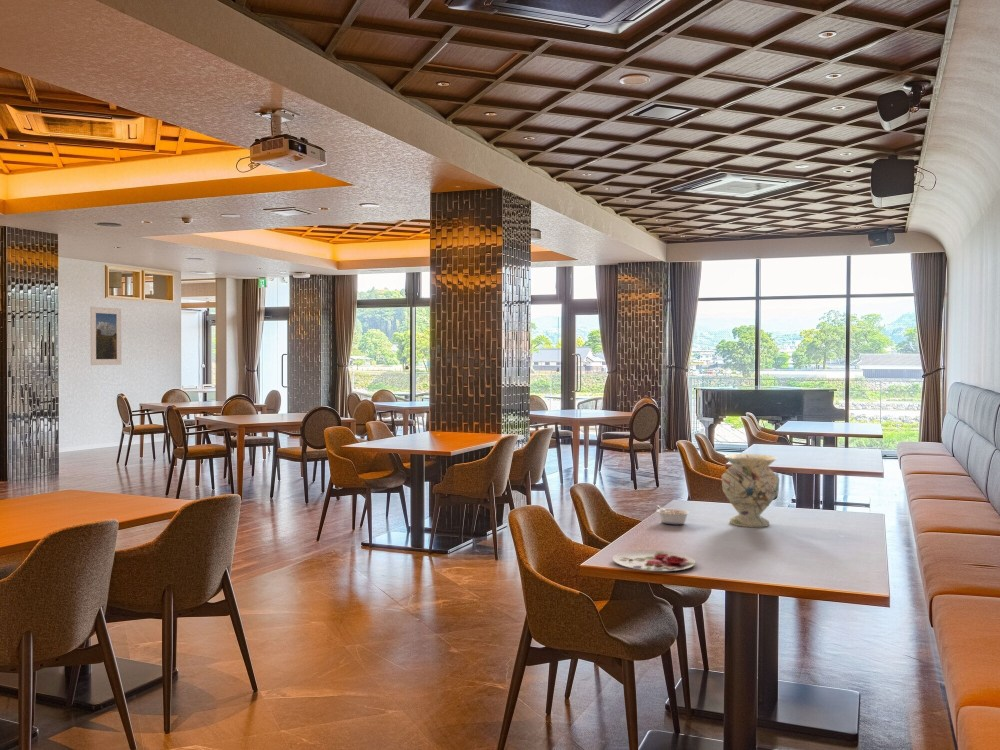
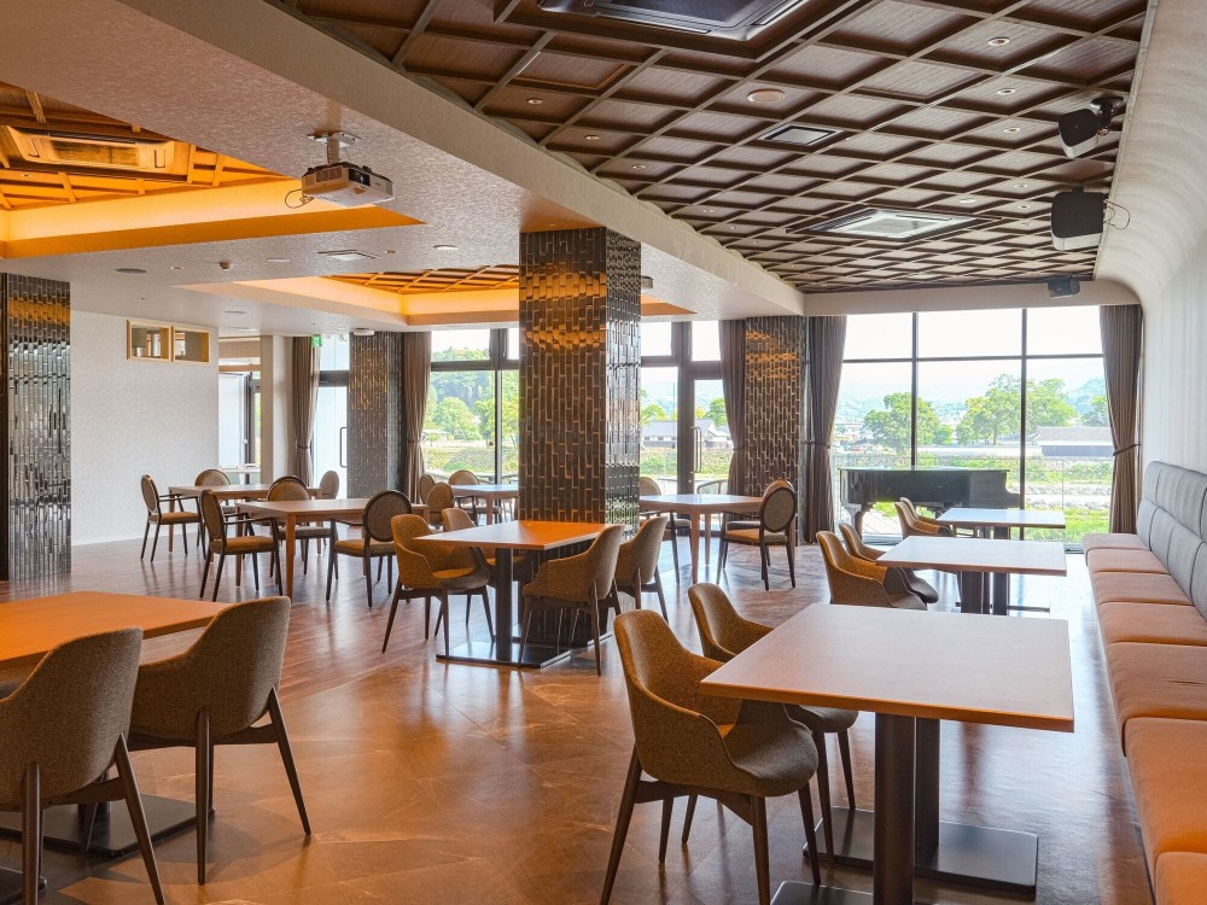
- legume (671, 515)
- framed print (106, 336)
- plate (653, 559)
- decorative vase (750, 490)
